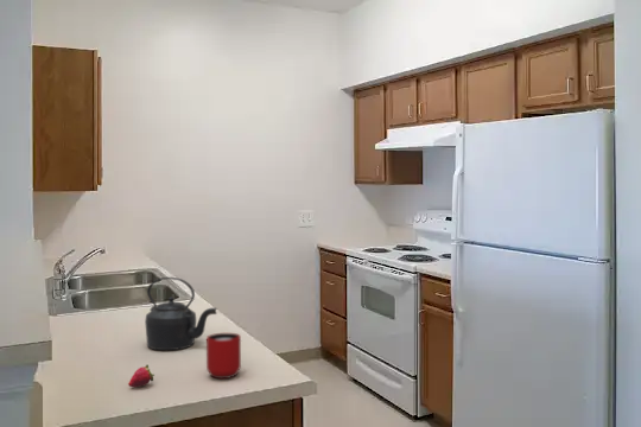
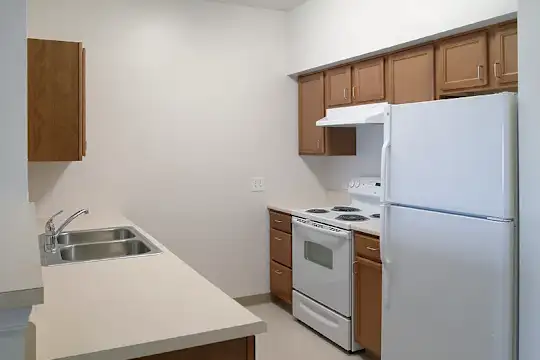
- fruit (140, 375)
- mug (222, 353)
- kettle (182, 311)
